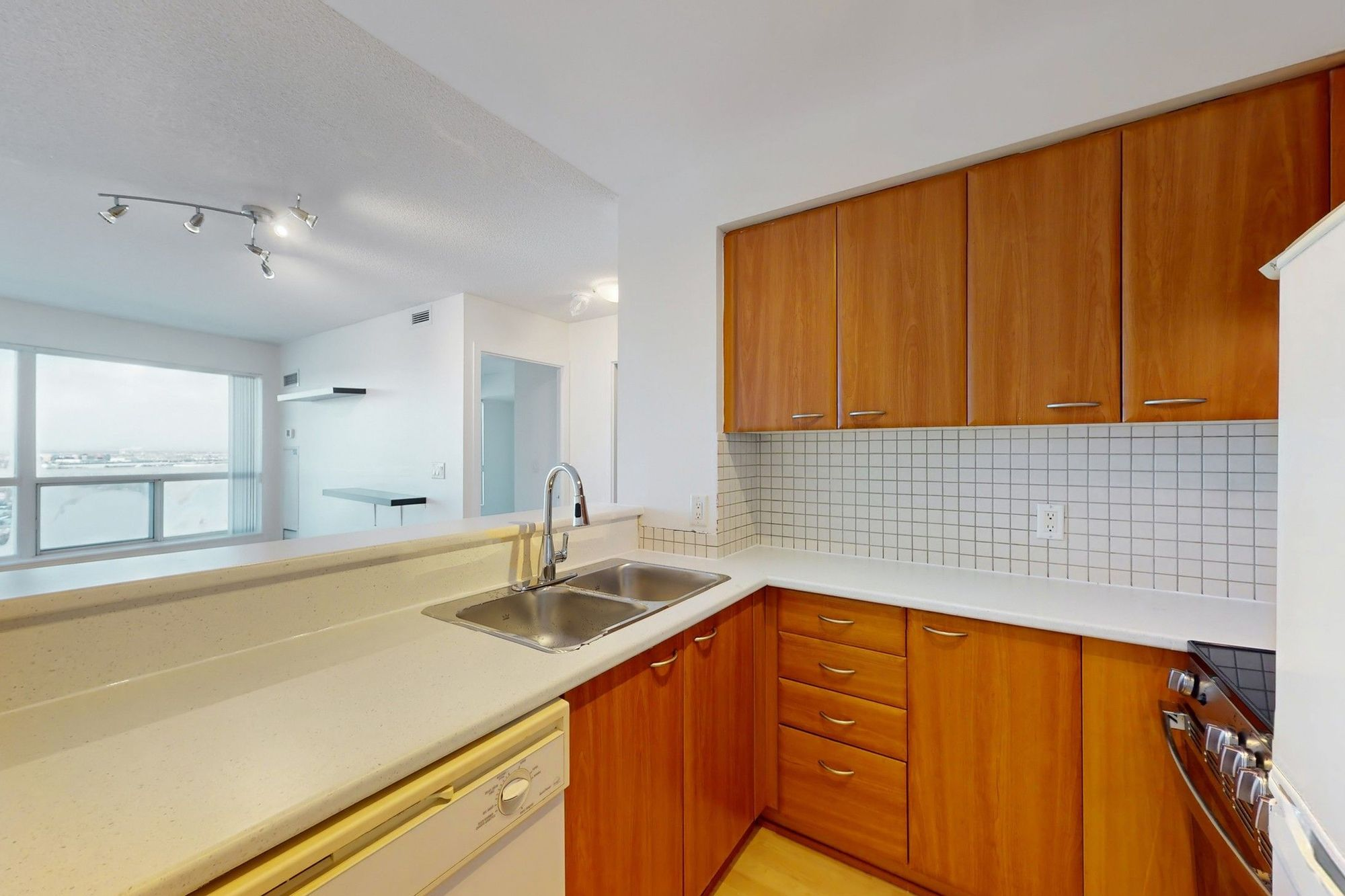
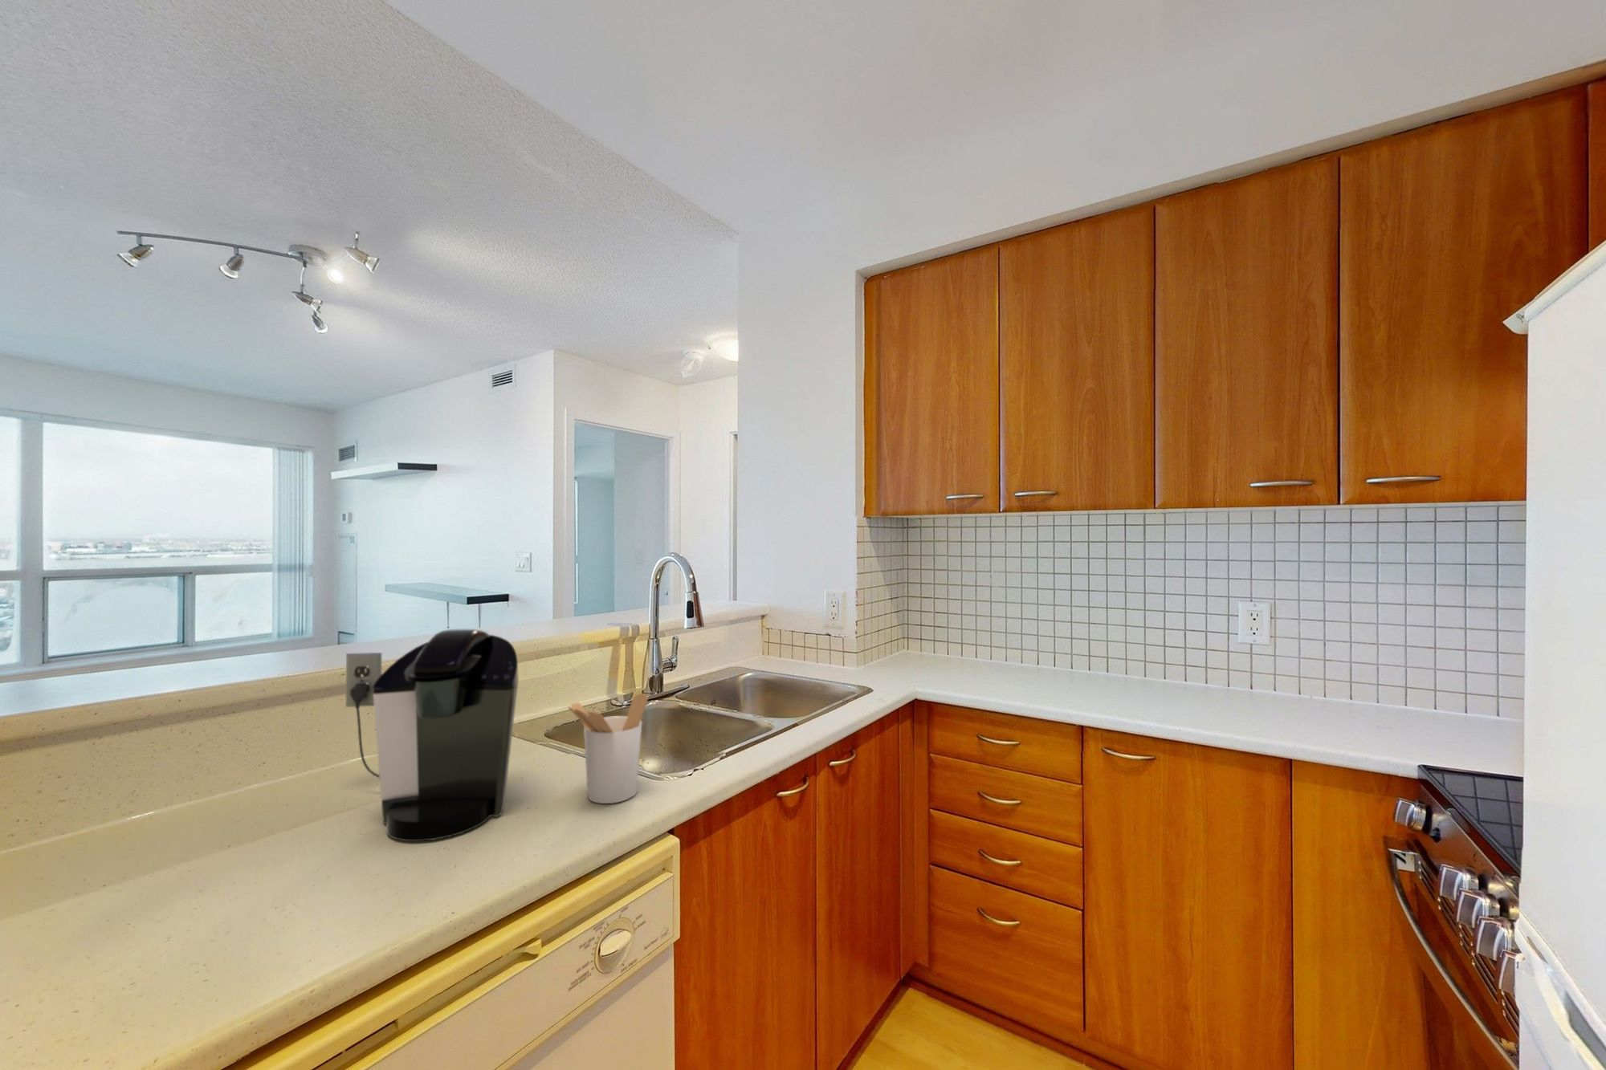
+ coffee maker (416, 721)
+ utensil holder (604, 746)
